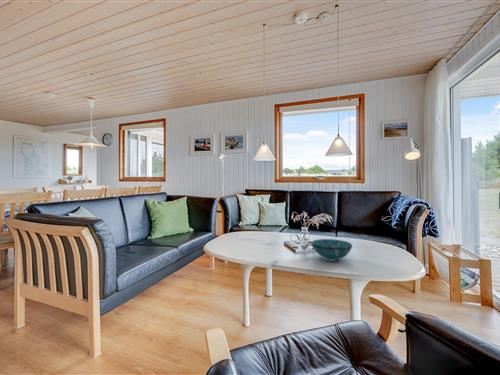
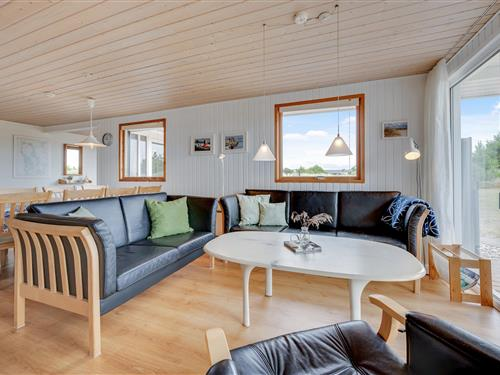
- decorative bowl (331, 250)
